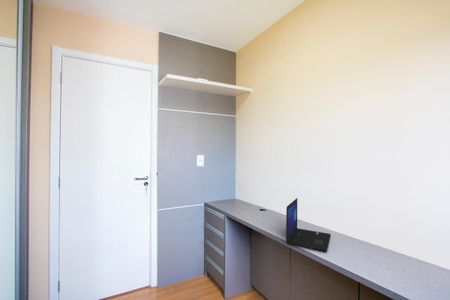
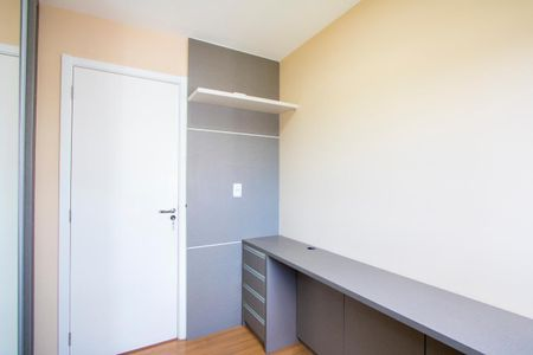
- laptop (309, 230)
